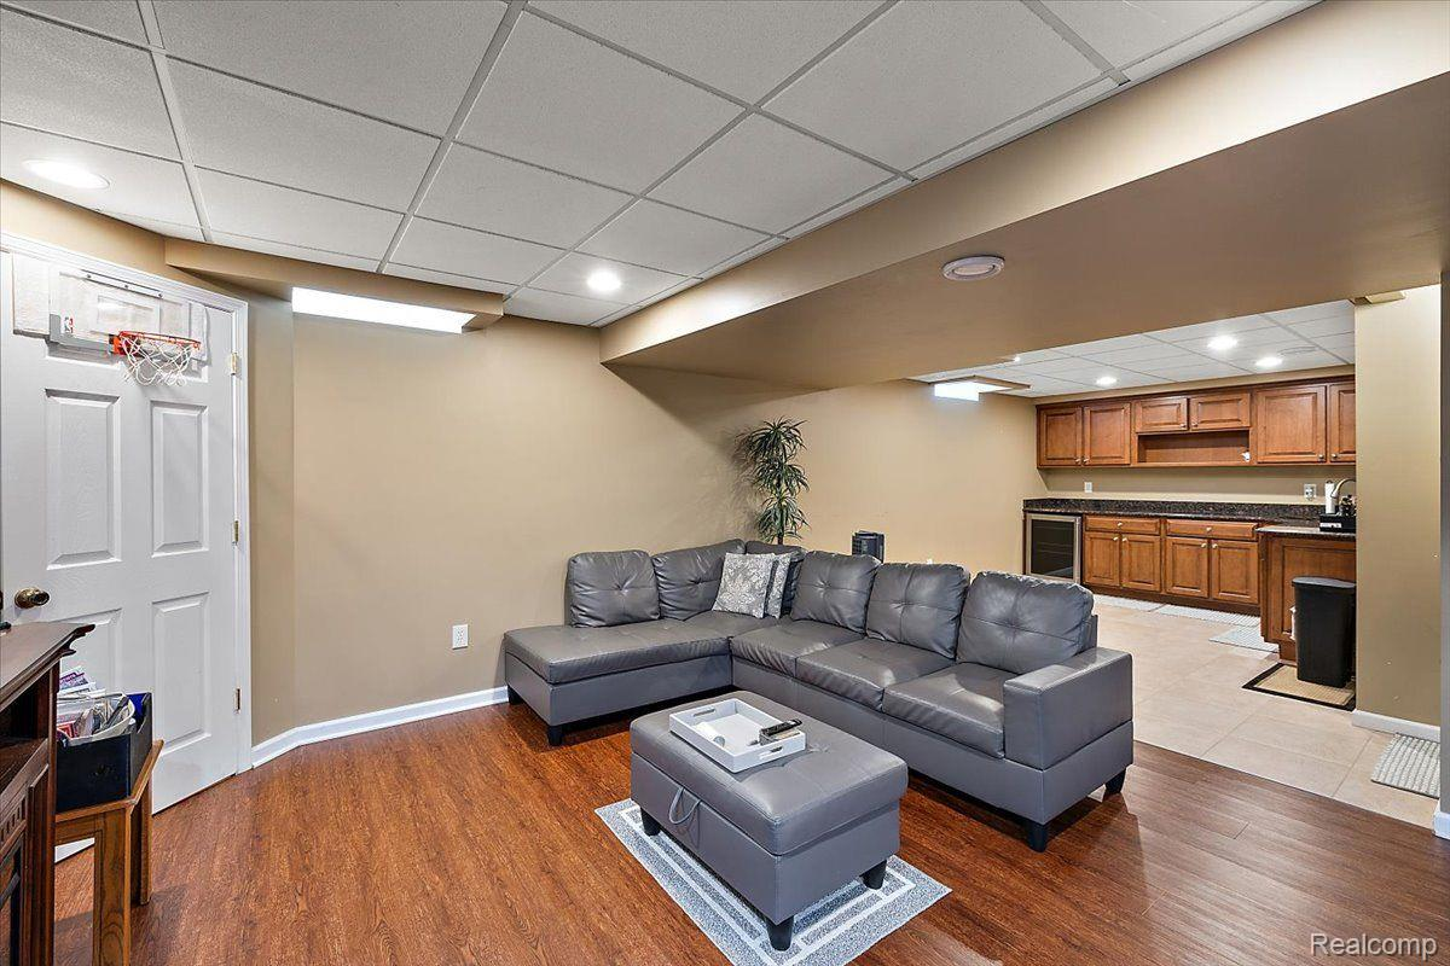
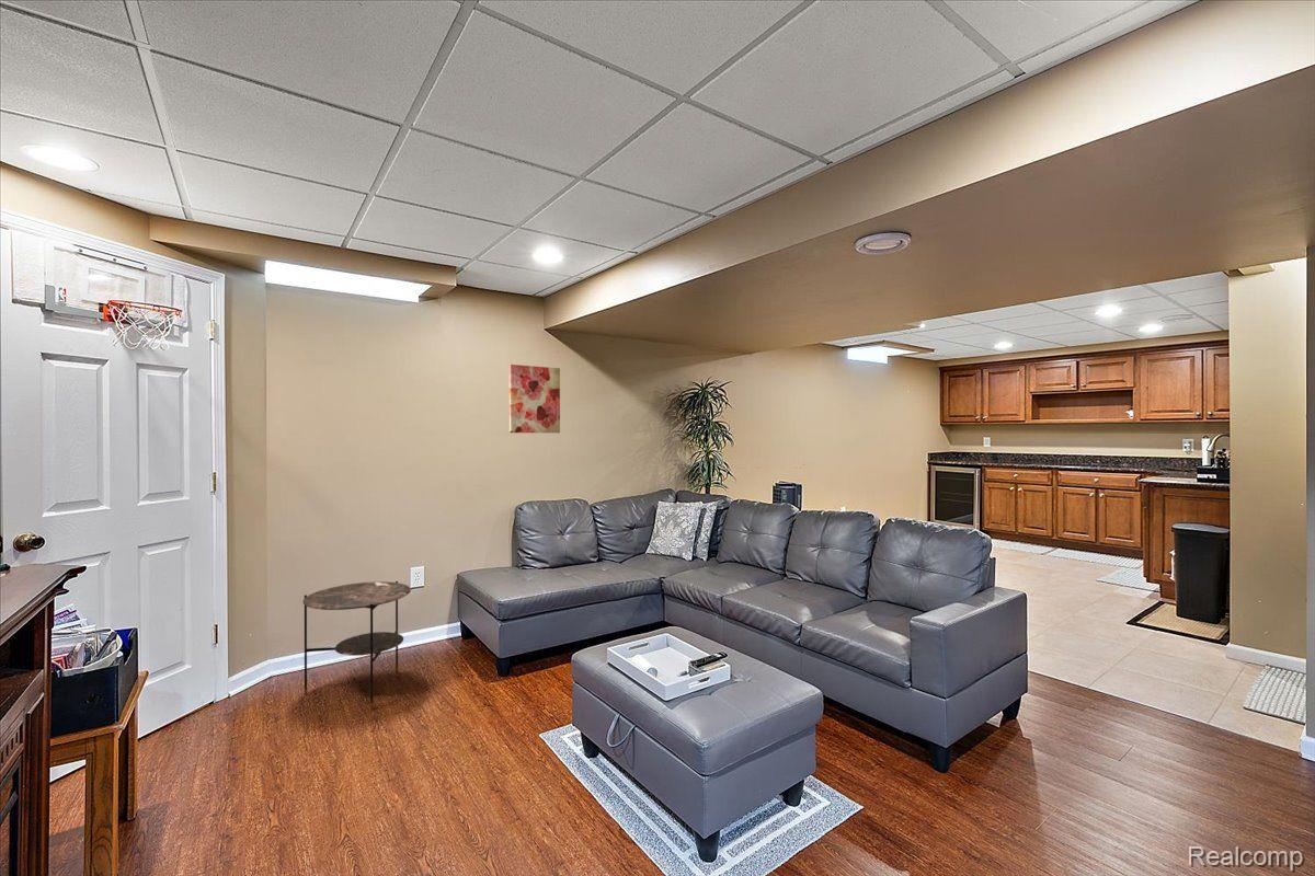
+ side table (357, 642)
+ wall art (535, 400)
